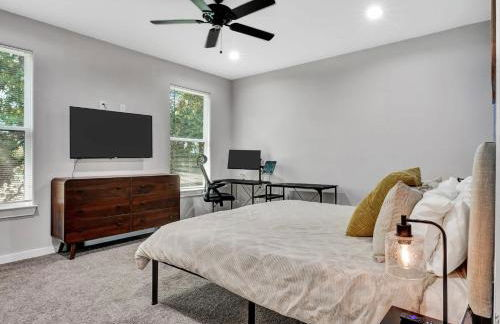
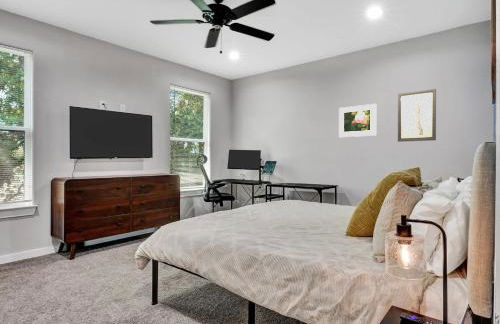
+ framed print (356, 121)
+ wall art (416, 116)
